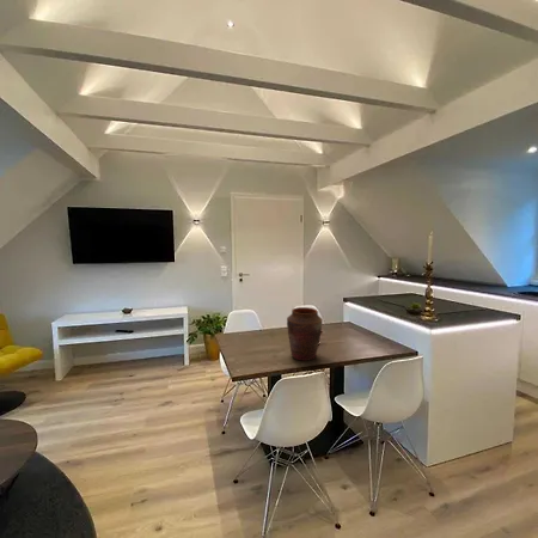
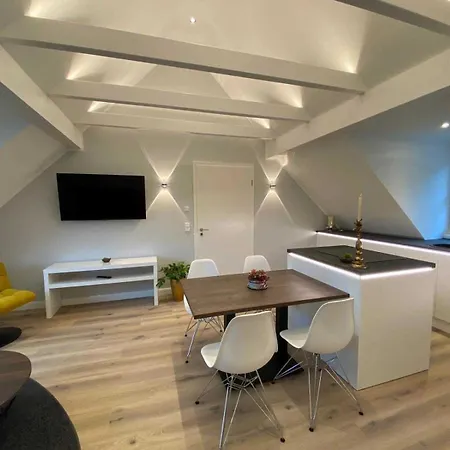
- vase (304, 332)
